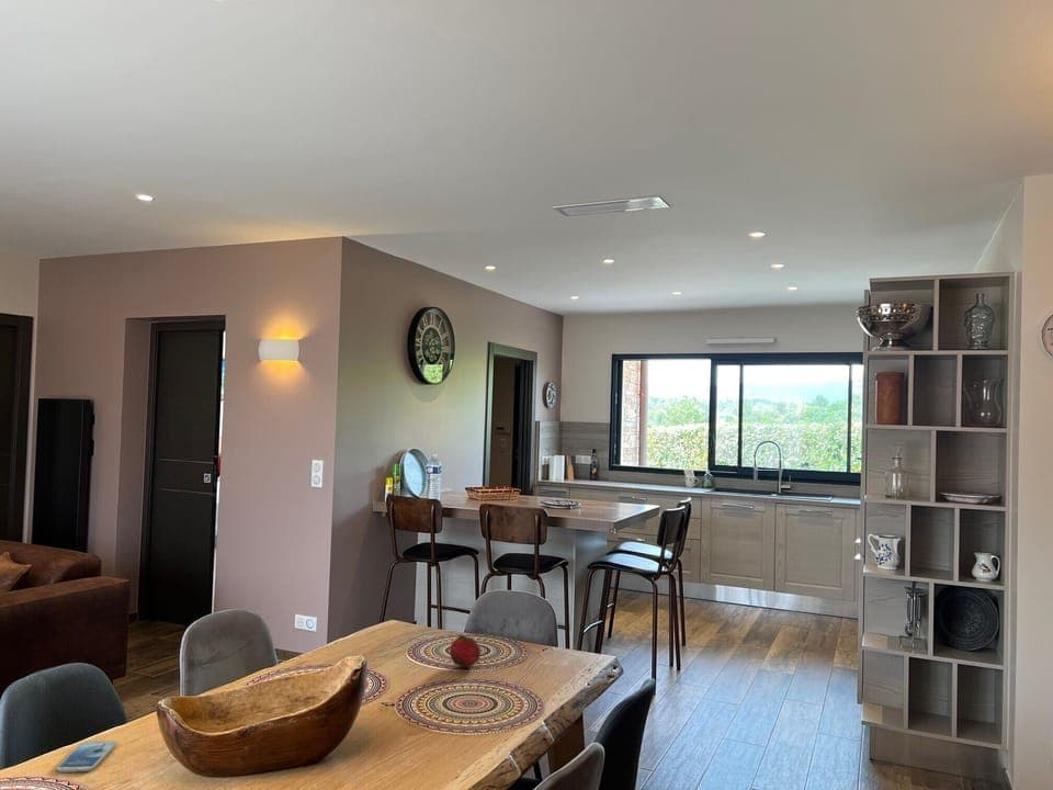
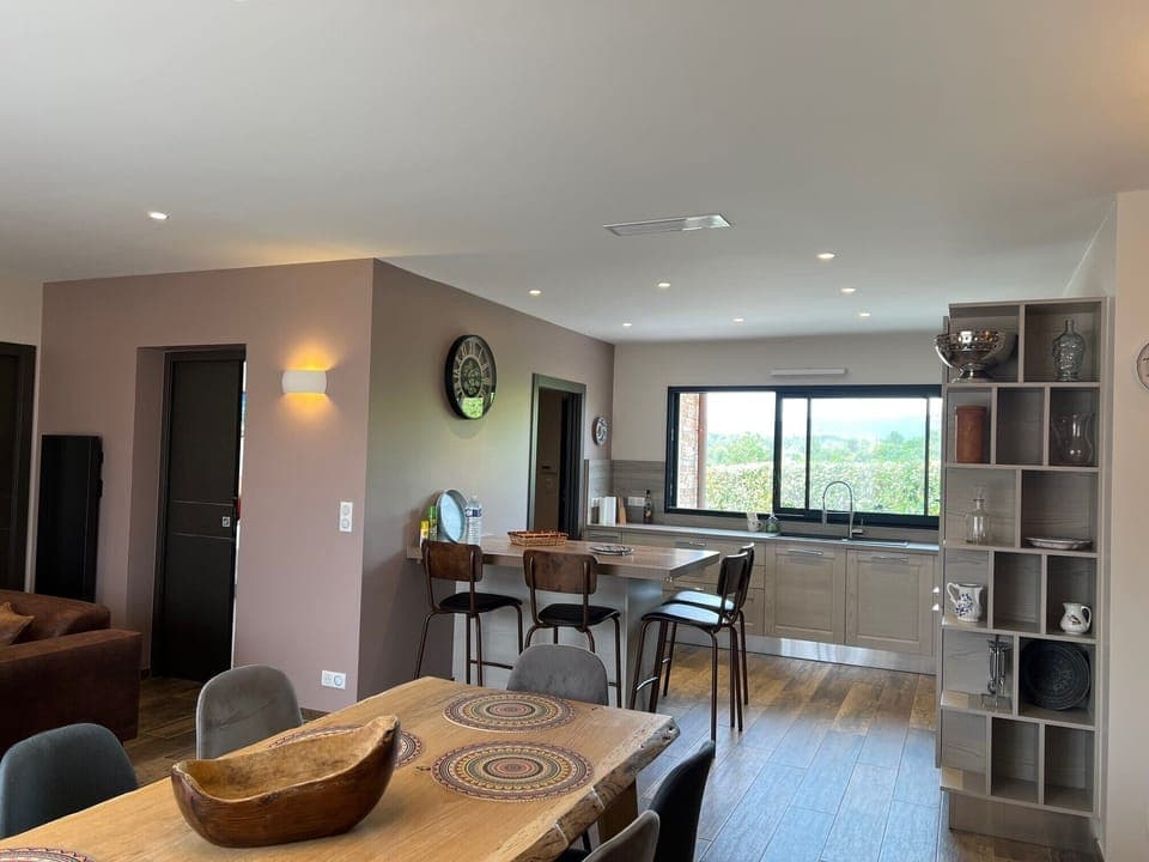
- smartphone (87, 756)
- fruit (465, 650)
